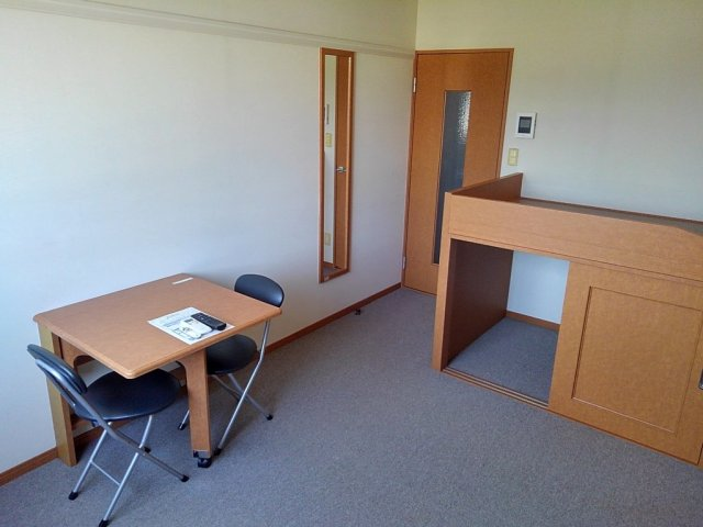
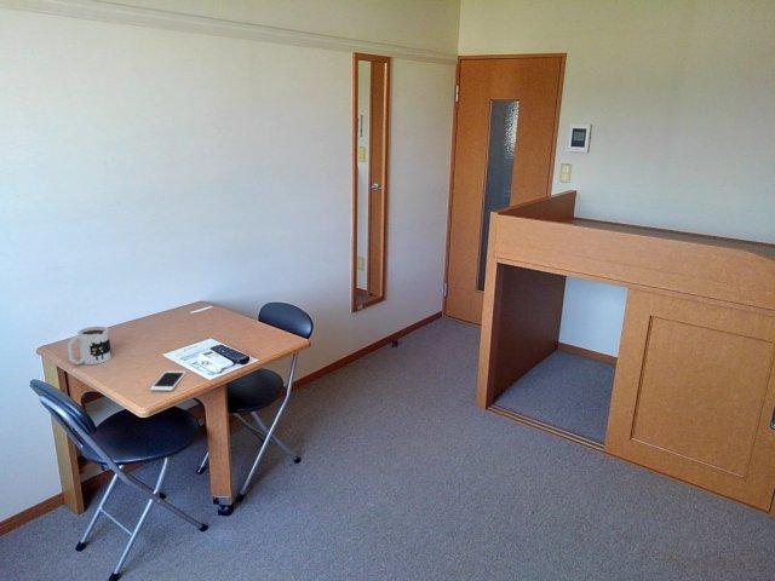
+ cell phone (168, 380)
+ mug (88, 346)
